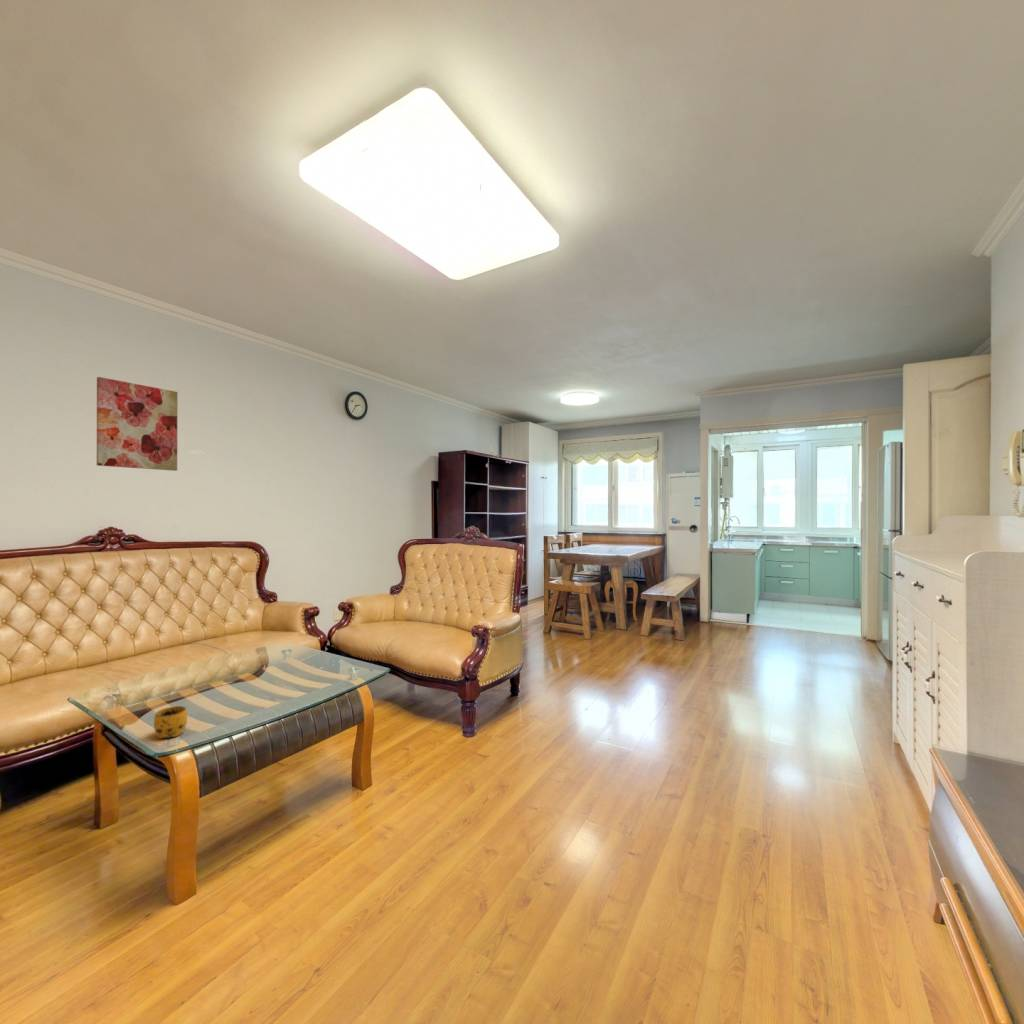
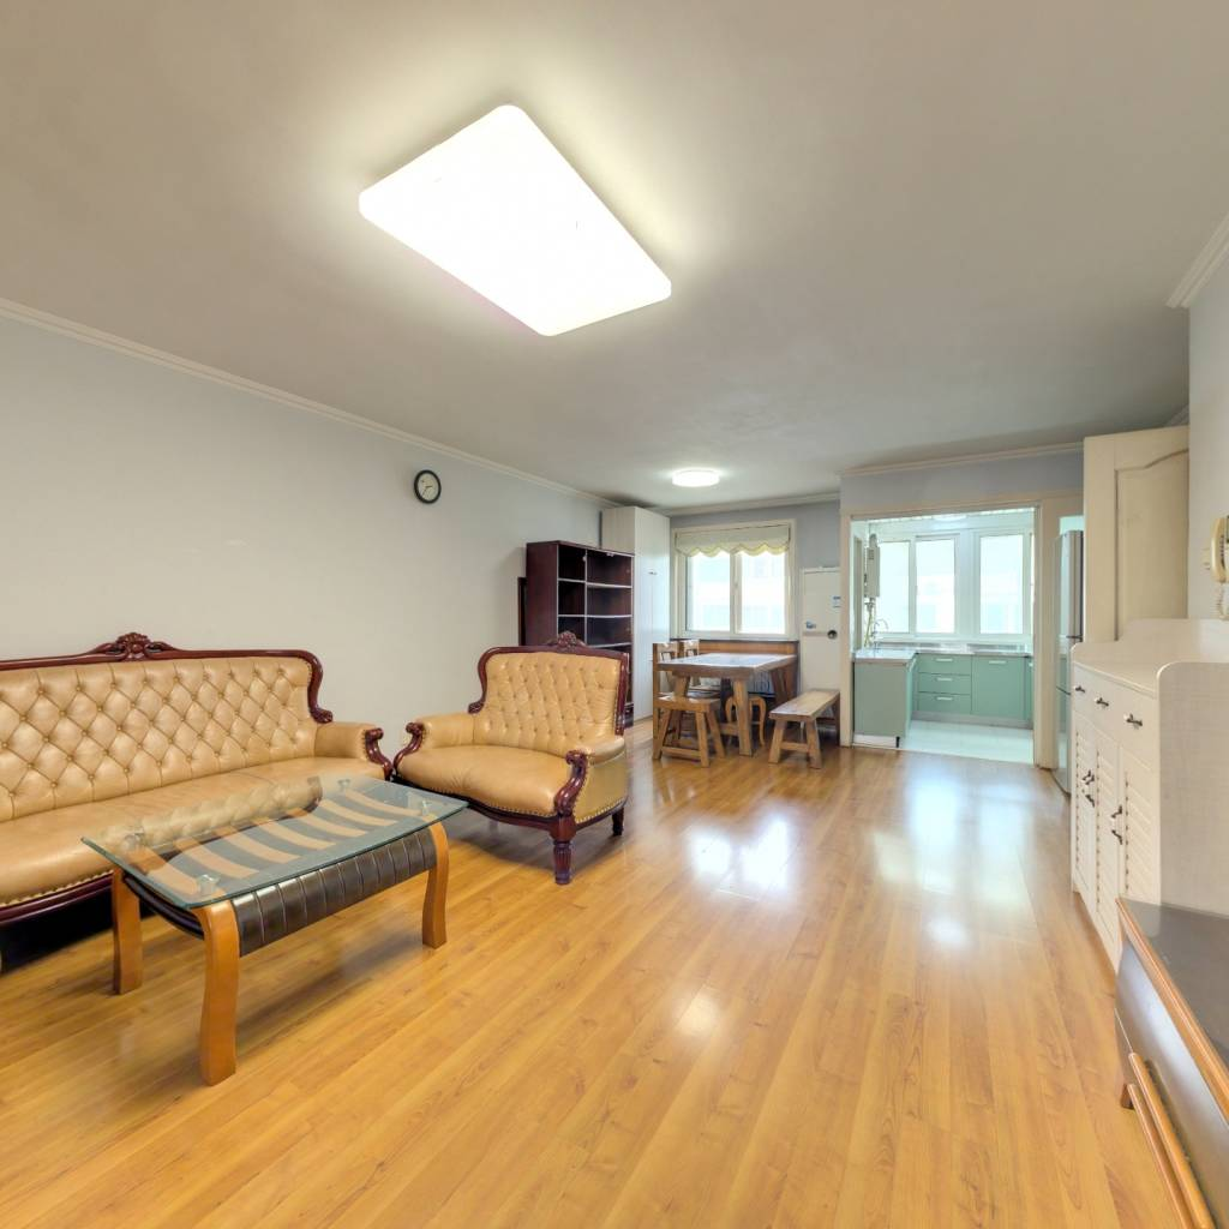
- wall art (139, 426)
- mug (172, 720)
